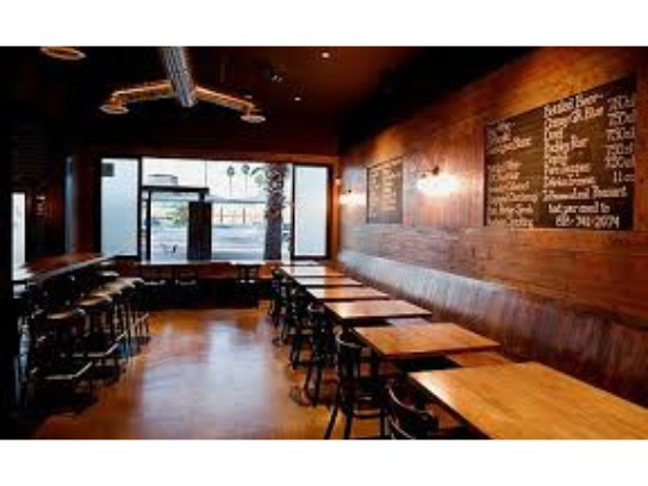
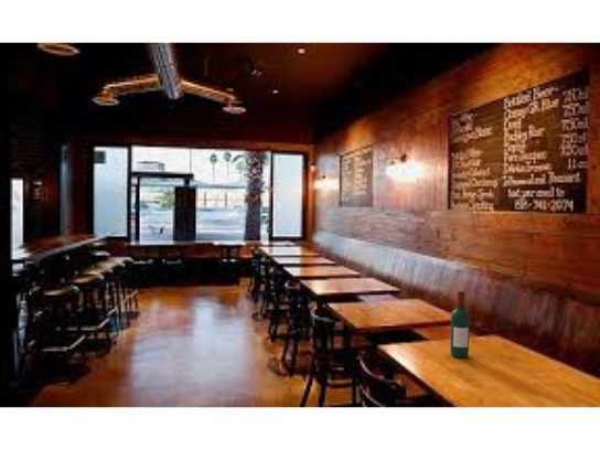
+ wine bottle (460, 323)
